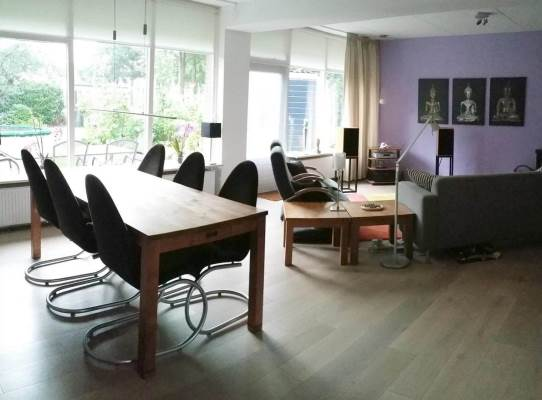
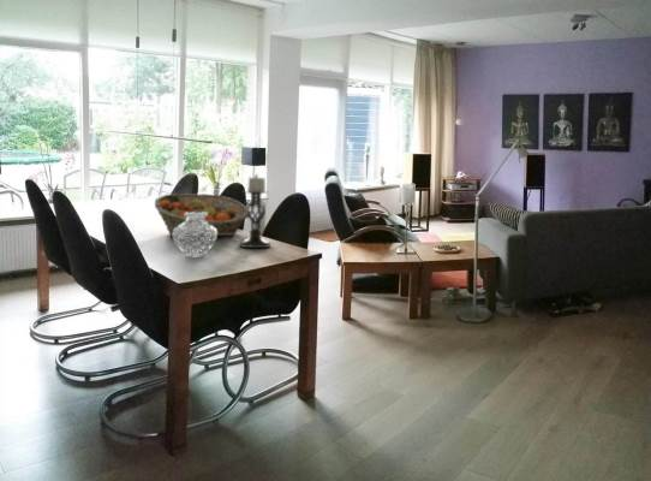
+ fruit basket (202, 212)
+ vase (195, 234)
+ candle holder (257, 210)
